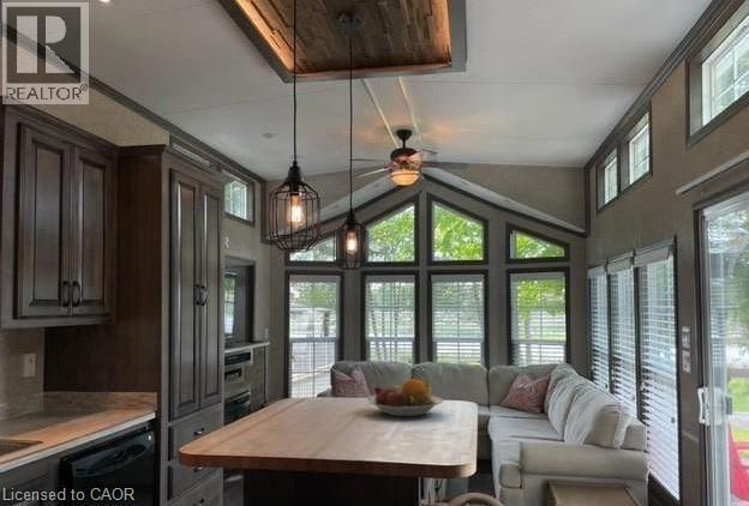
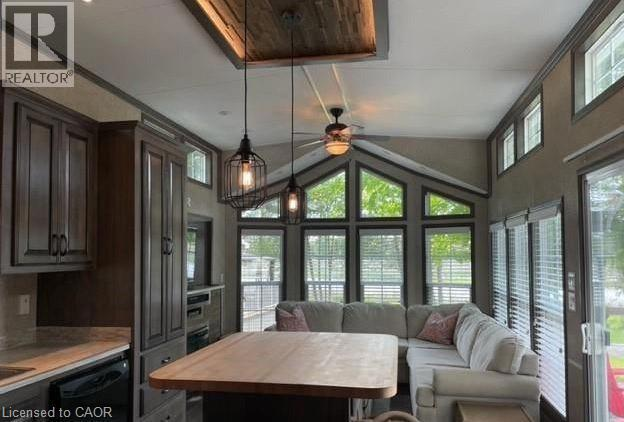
- fruit bowl (405, 396)
